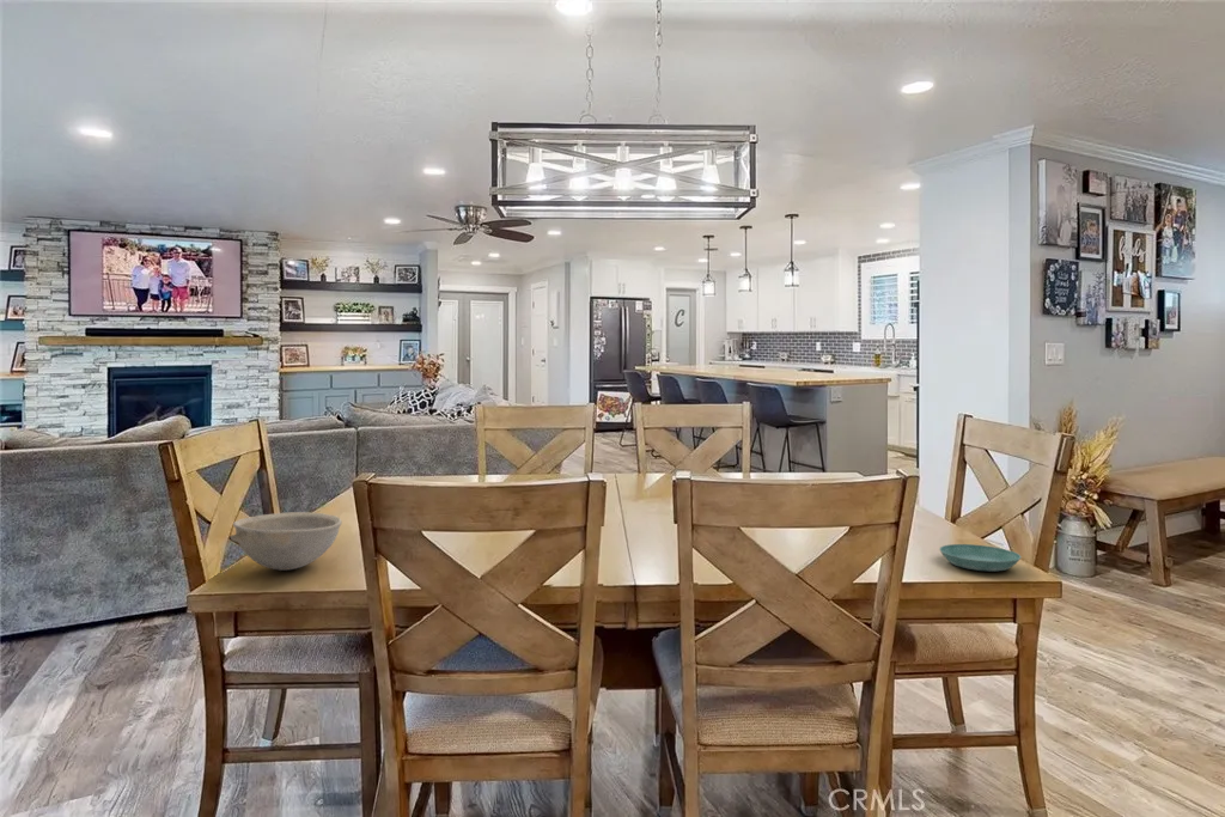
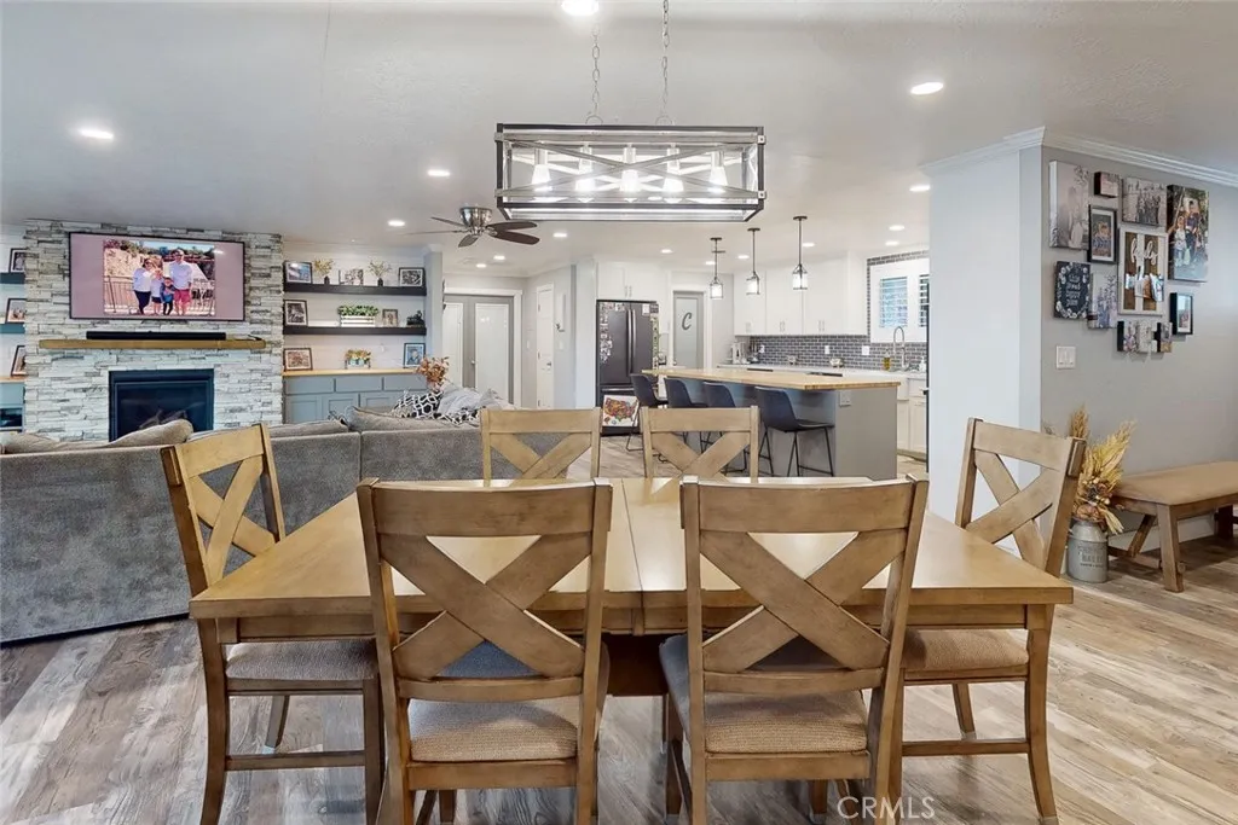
- saucer (979, 557)
- bowl (288, 543)
